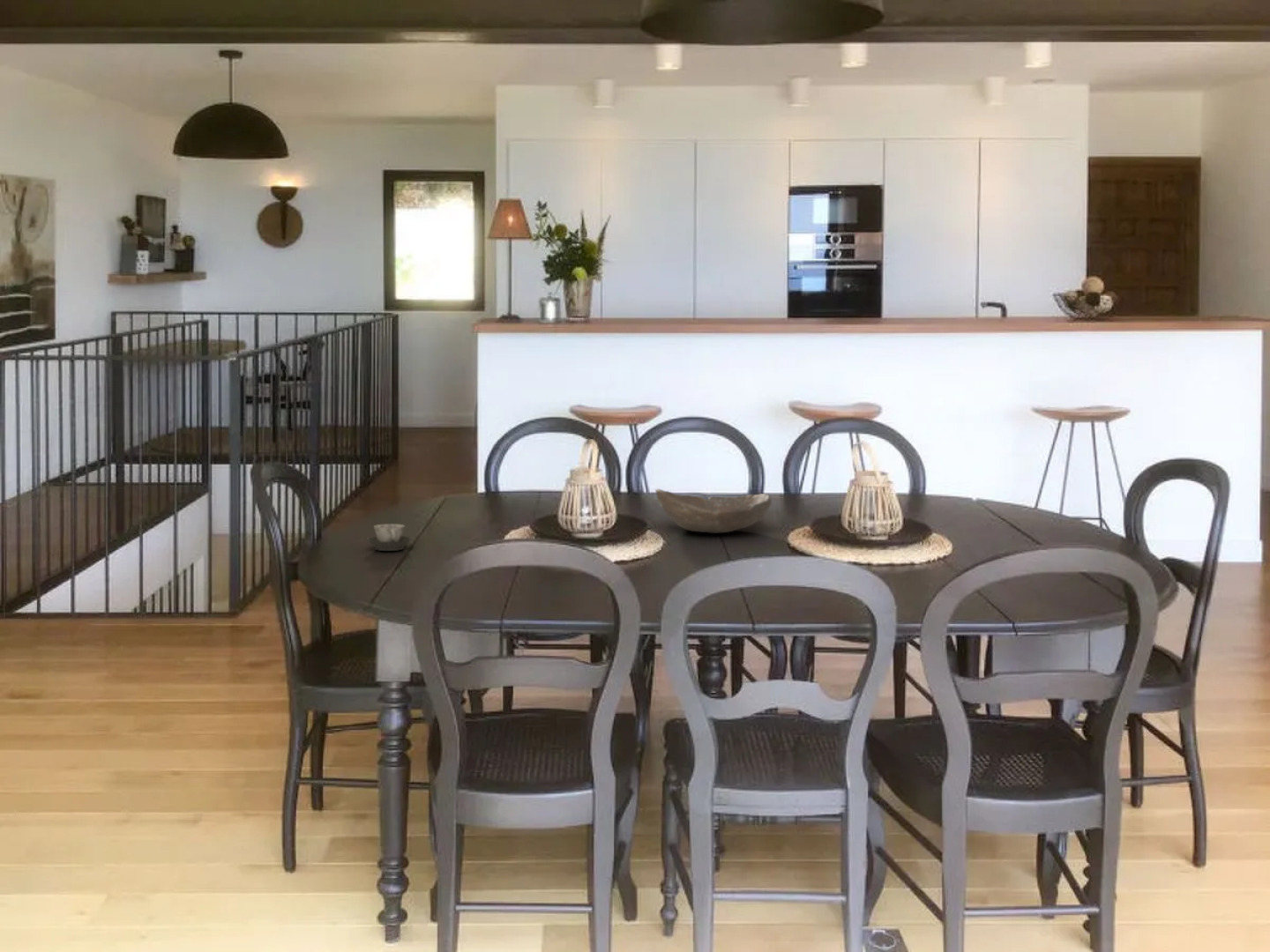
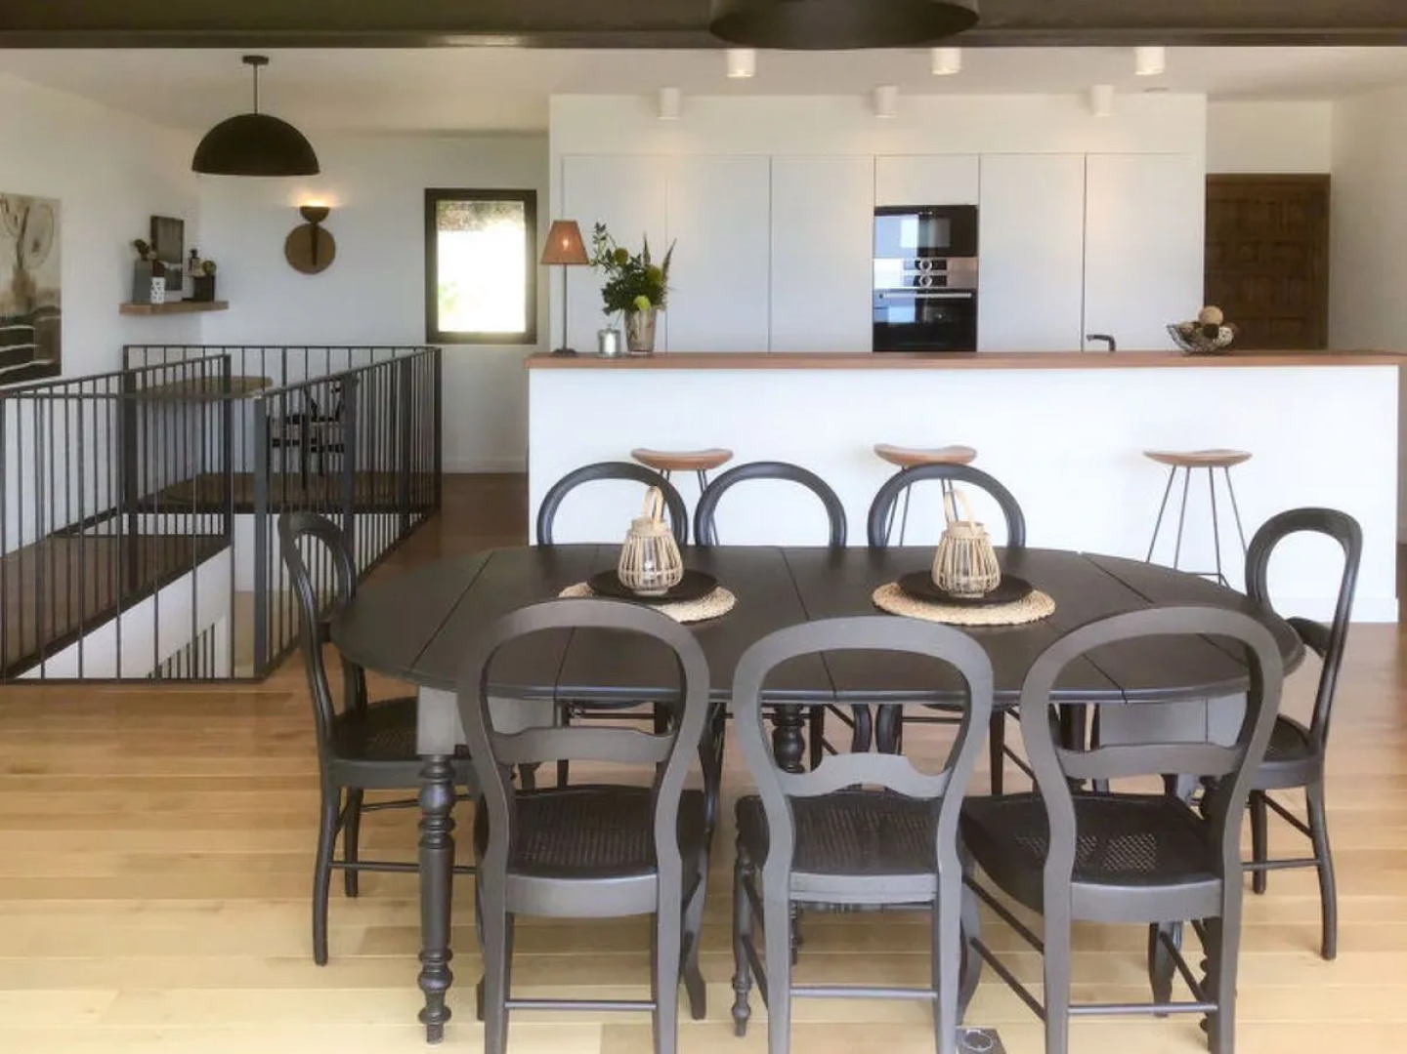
- bowl (713, 509)
- cup (389, 537)
